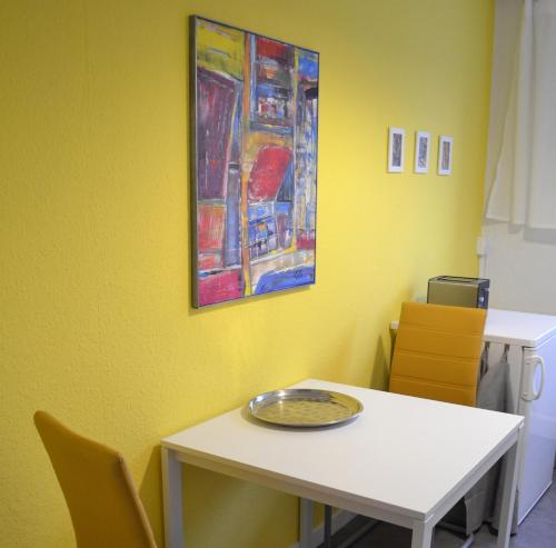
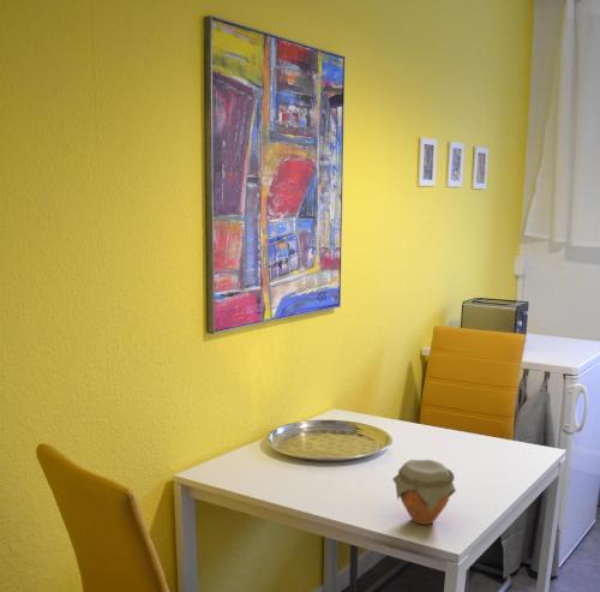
+ jar (424, 492)
